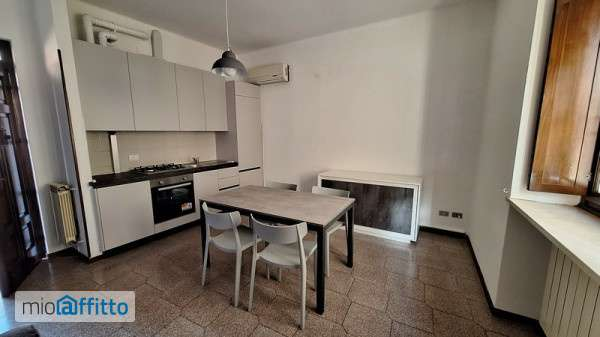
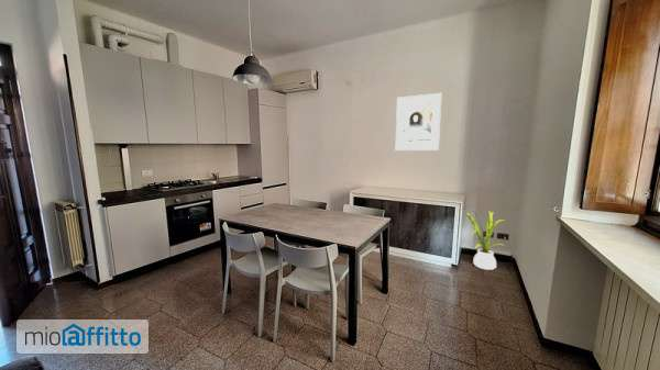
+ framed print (417, 123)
+ house plant (483, 235)
